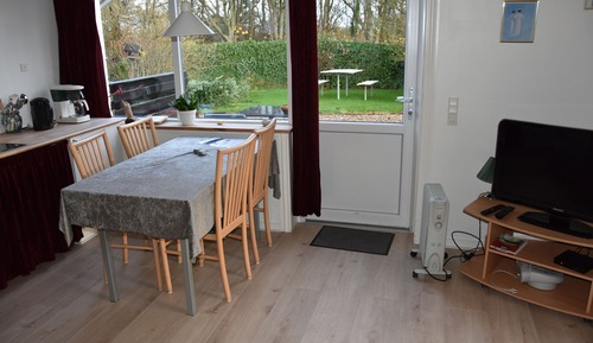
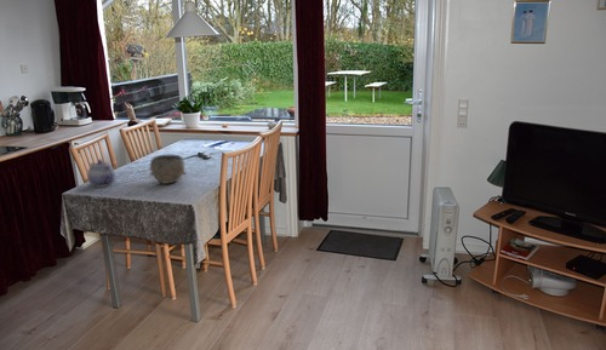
+ bowl (167, 168)
+ teapot (101, 172)
